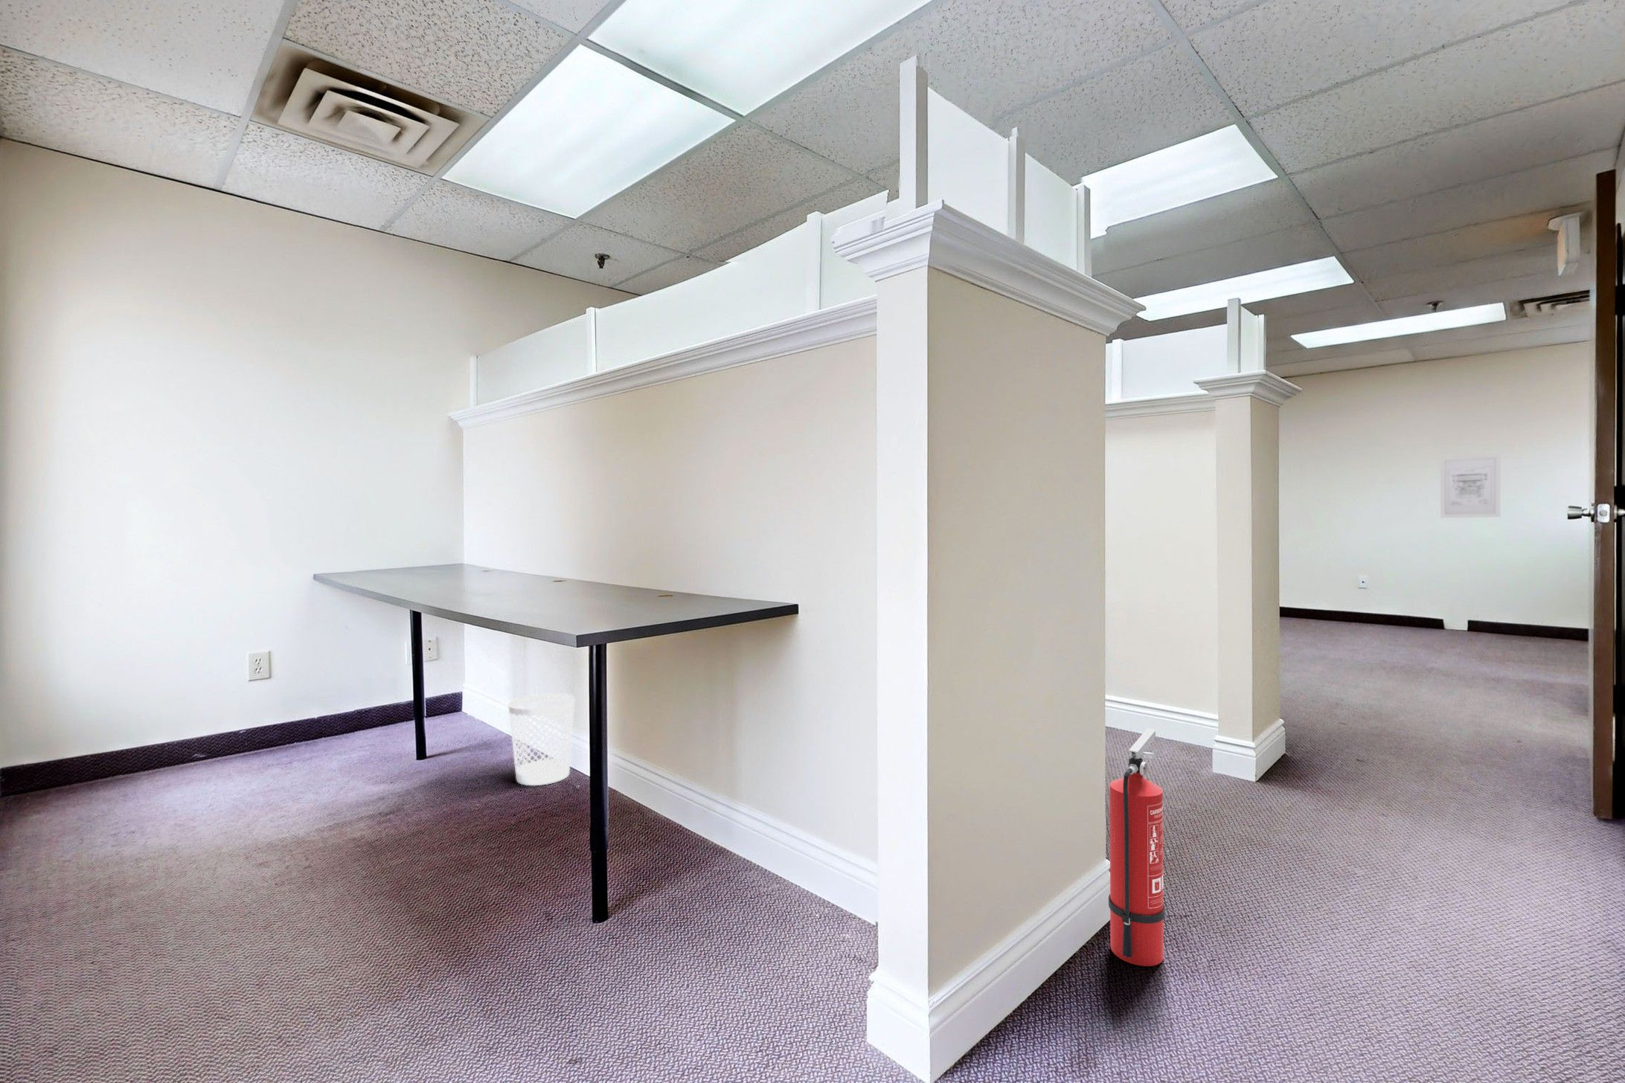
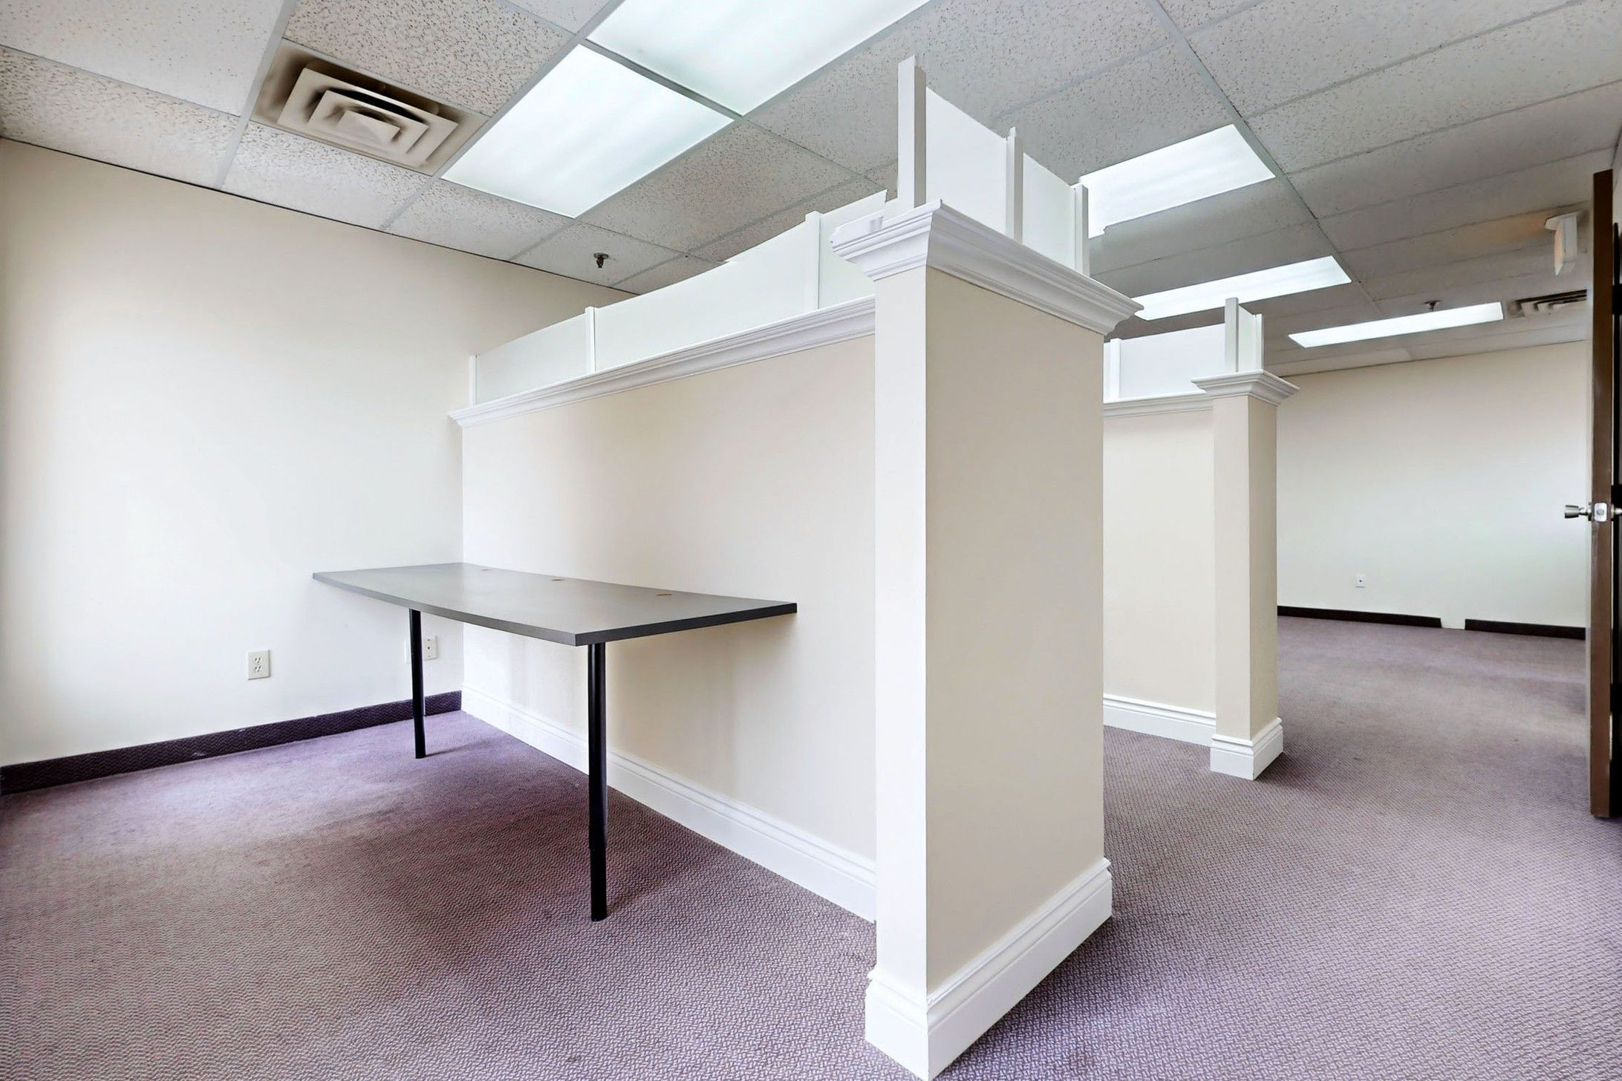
- wall art (1469, 486)
- fire extinguisher (1139, 842)
- wastebasket (542, 740)
